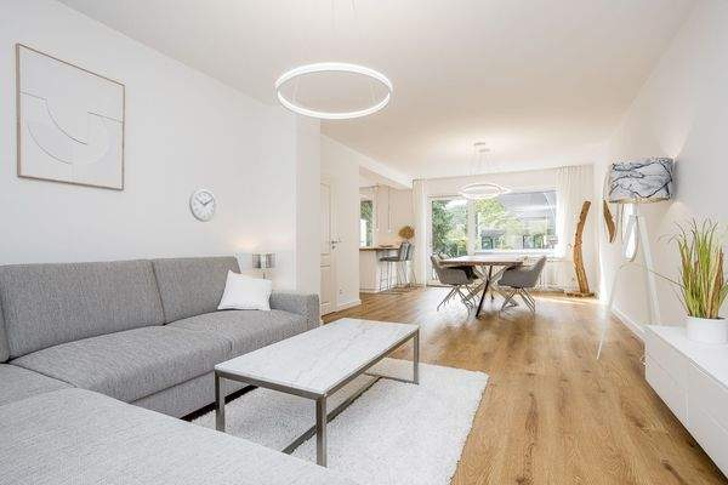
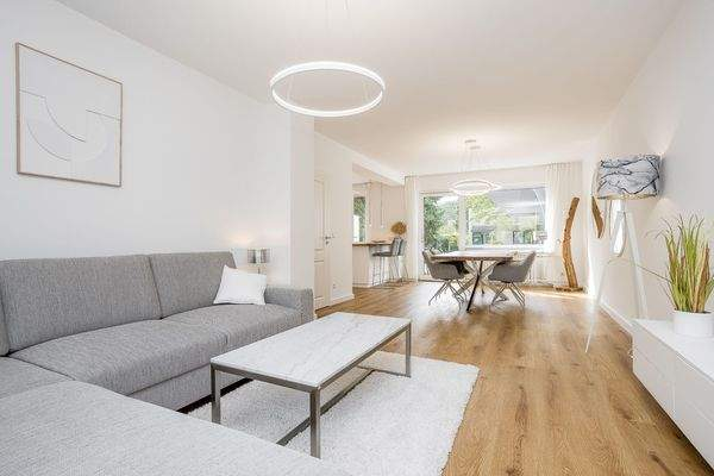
- wall clock (204, 205)
